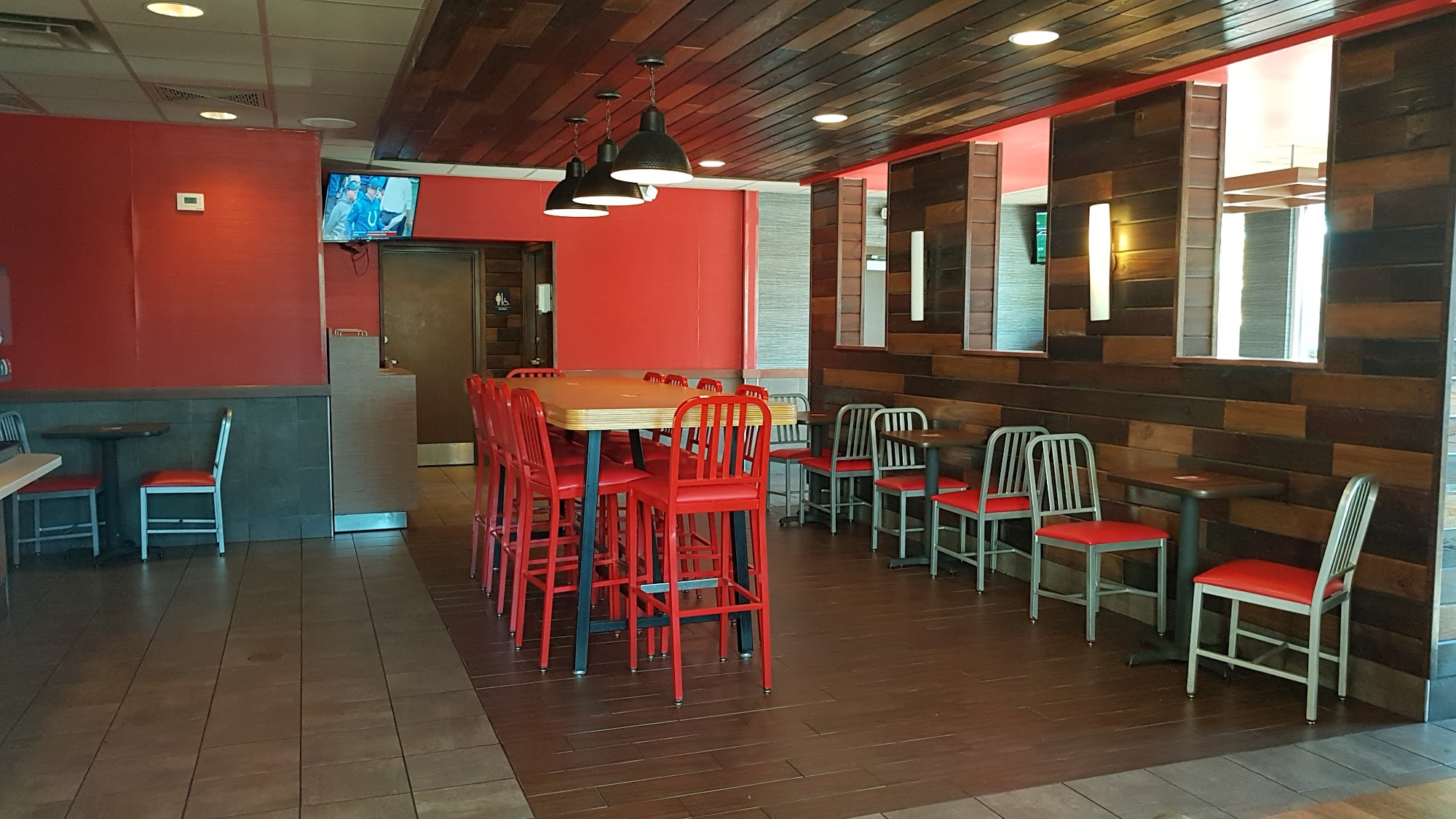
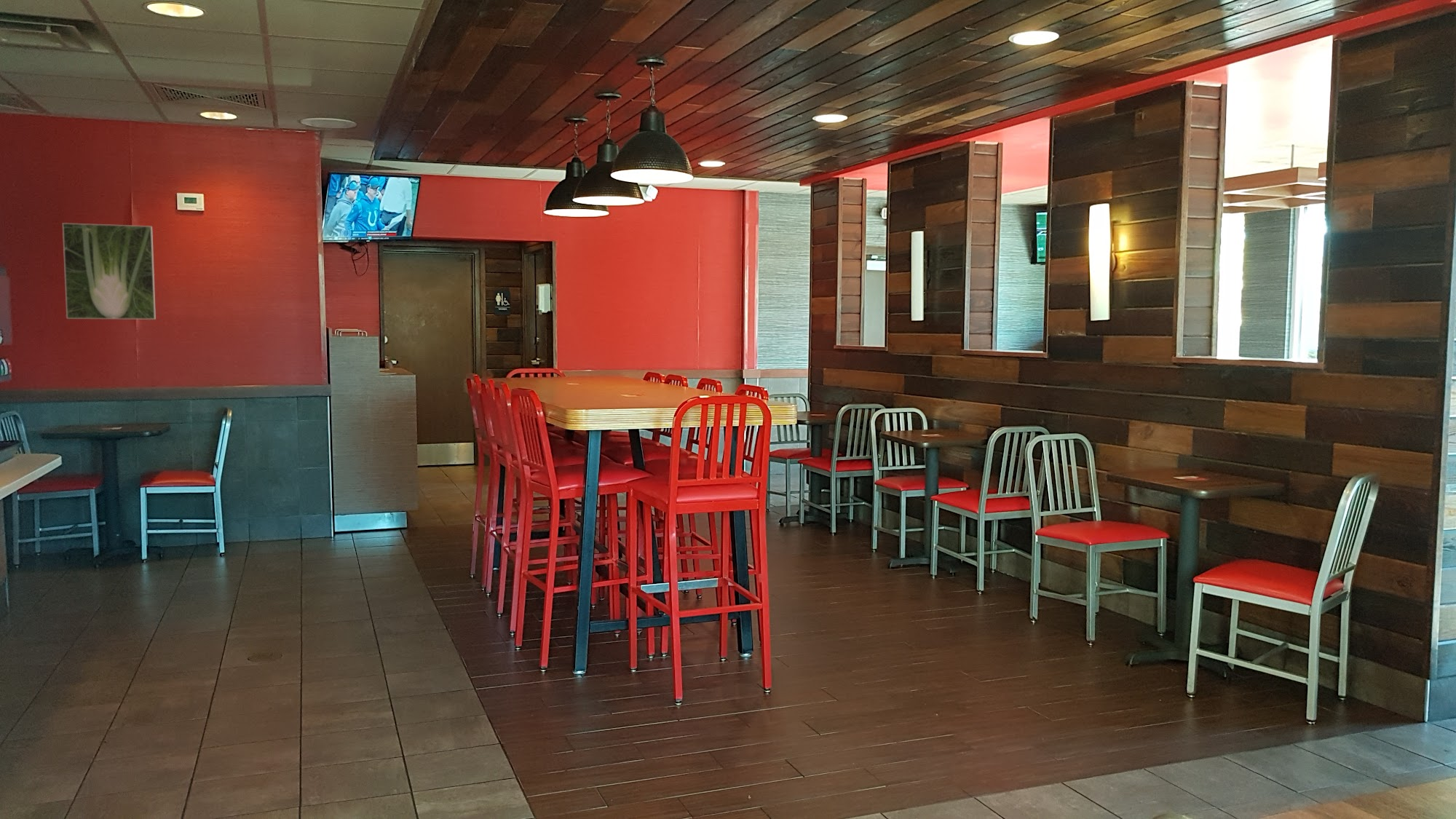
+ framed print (110, 272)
